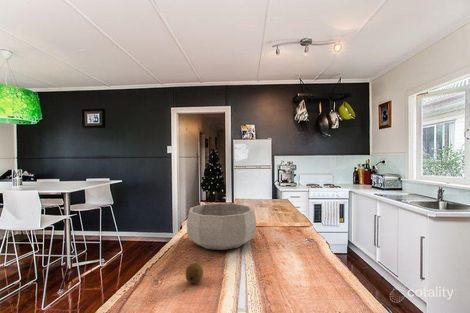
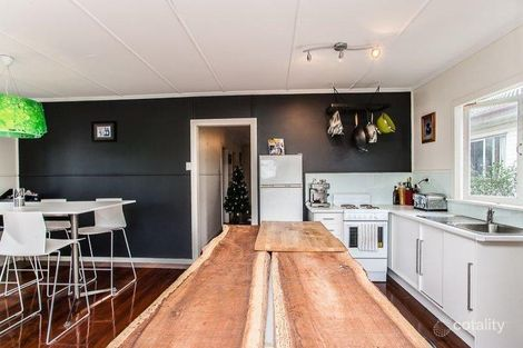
- fruit (194, 272)
- decorative bowl (221, 225)
